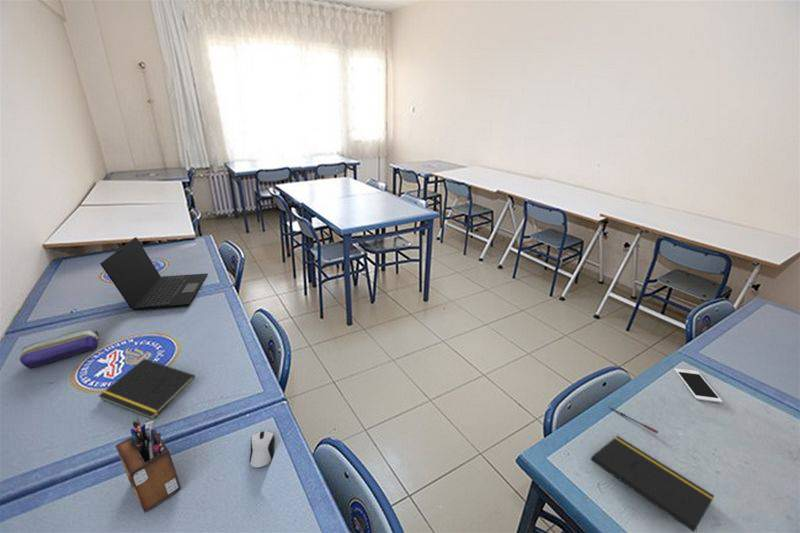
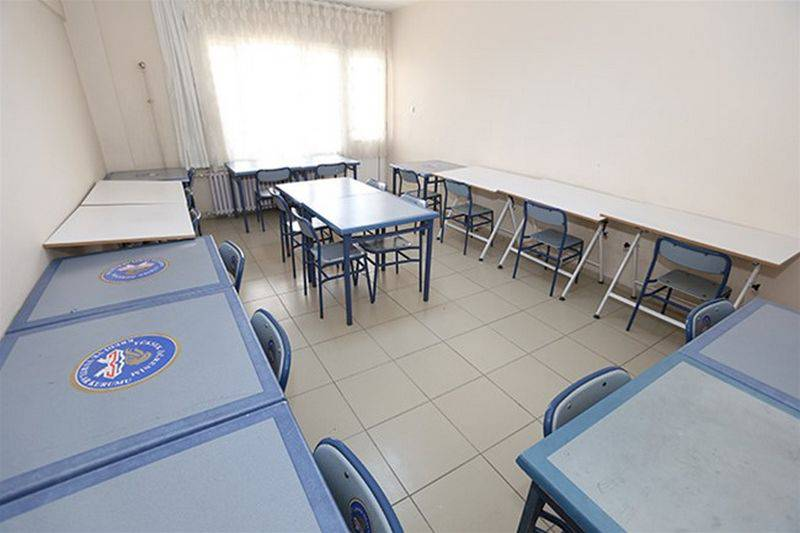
- cell phone (696, 384)
- notepad (147, 386)
- notepad (650, 477)
- computer mouse (261, 446)
- laptop (157, 271)
- pen (631, 418)
- desk organizer (146, 460)
- pencil case (62, 347)
